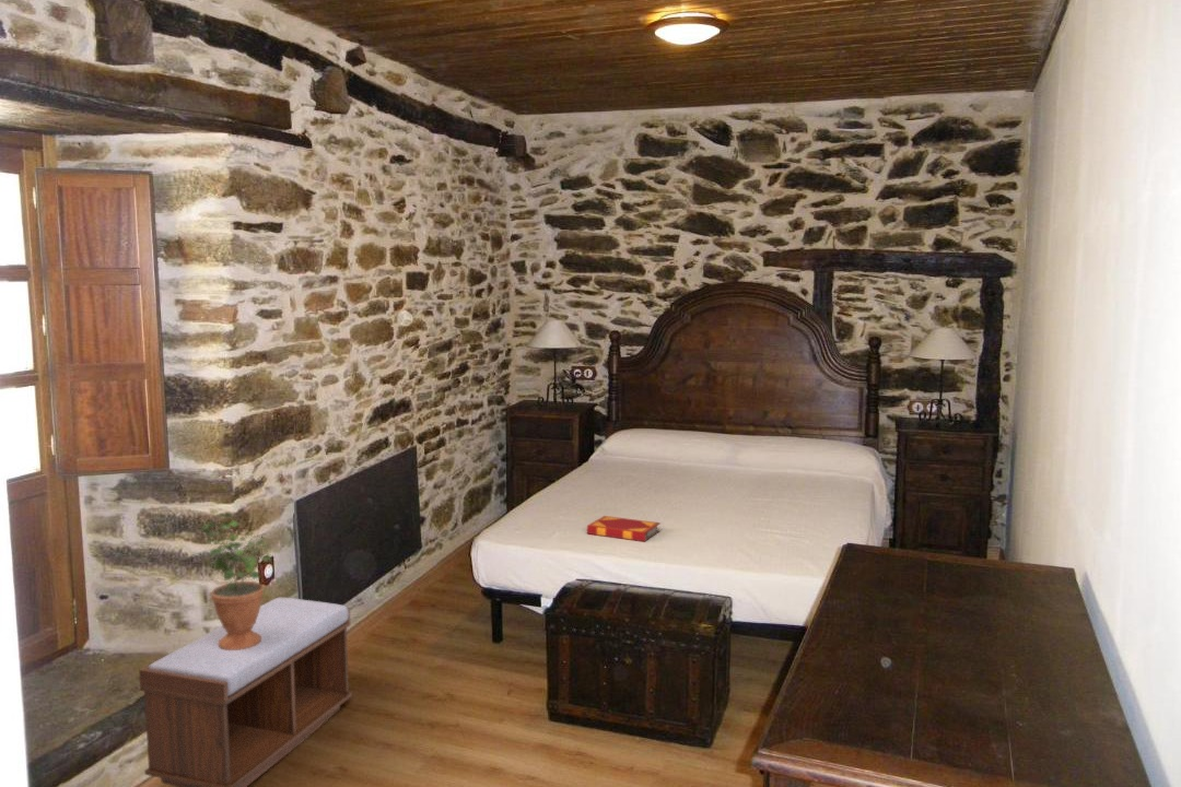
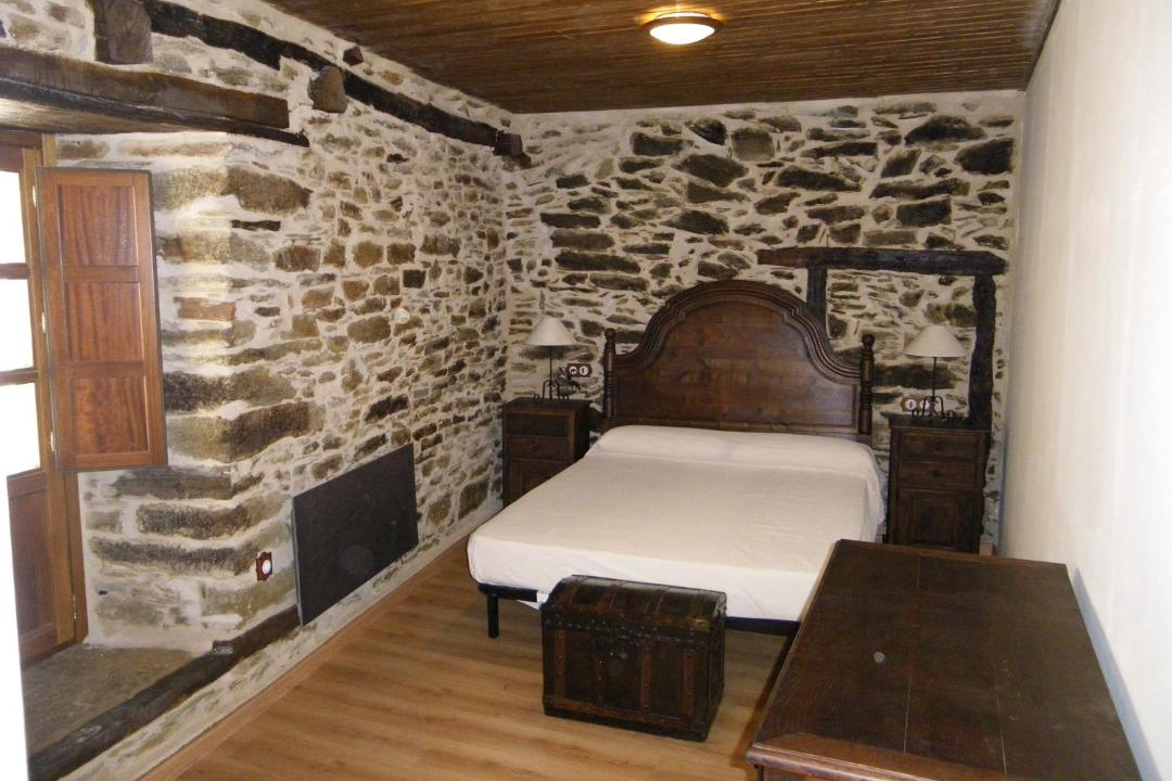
- bench (257, 686)
- hardback book (623, 528)
- potted plant (234, 577)
